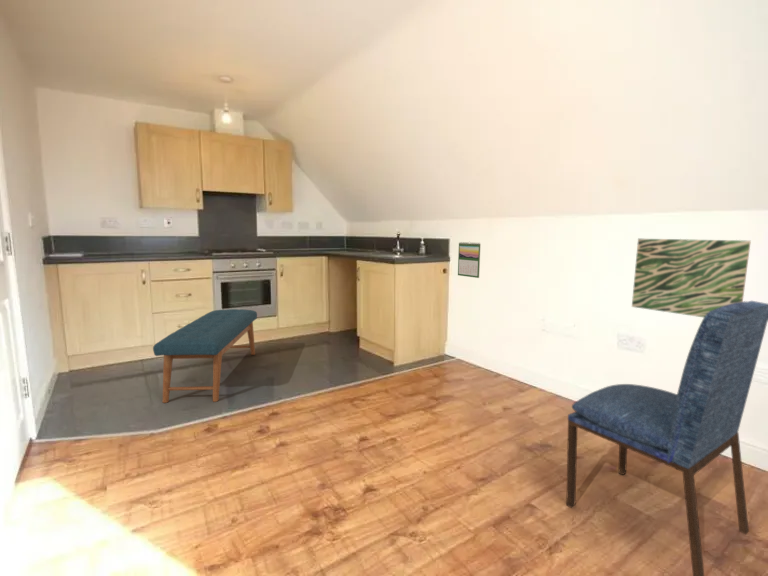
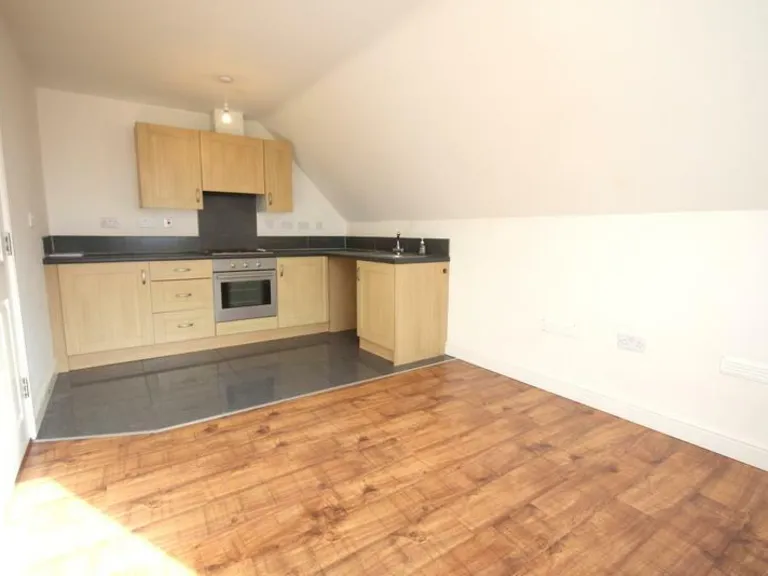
- wall art (685, 277)
- calendar (468, 259)
- dining chair (661, 411)
- bench (215, 347)
